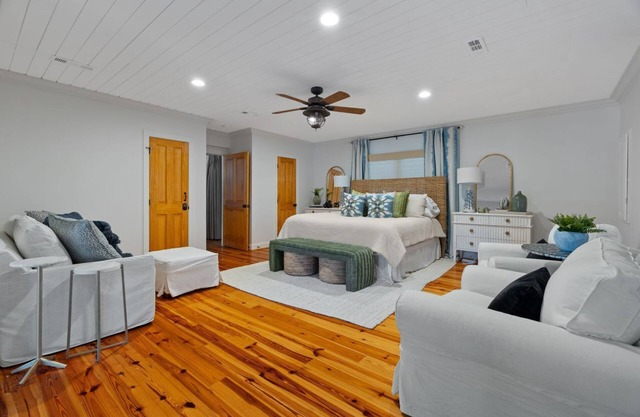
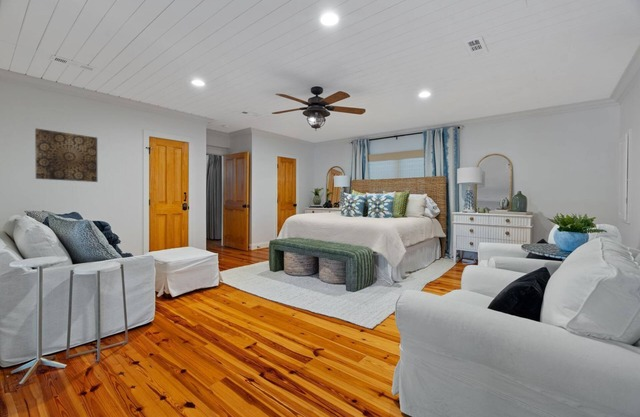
+ wall art (68, 156)
